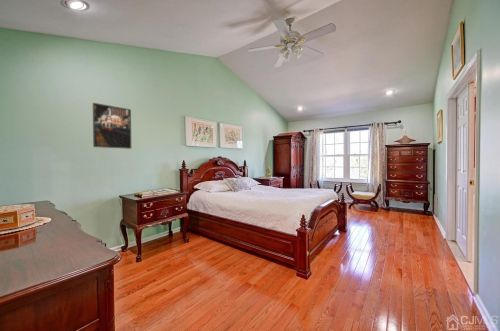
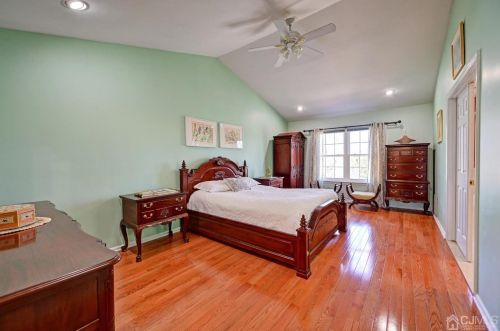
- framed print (113, 127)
